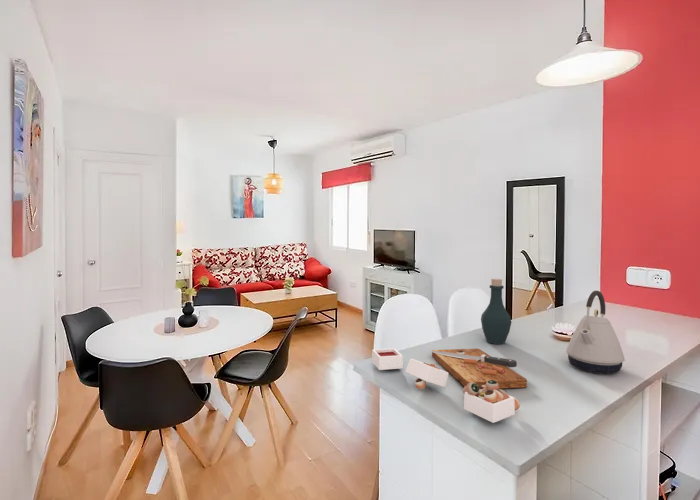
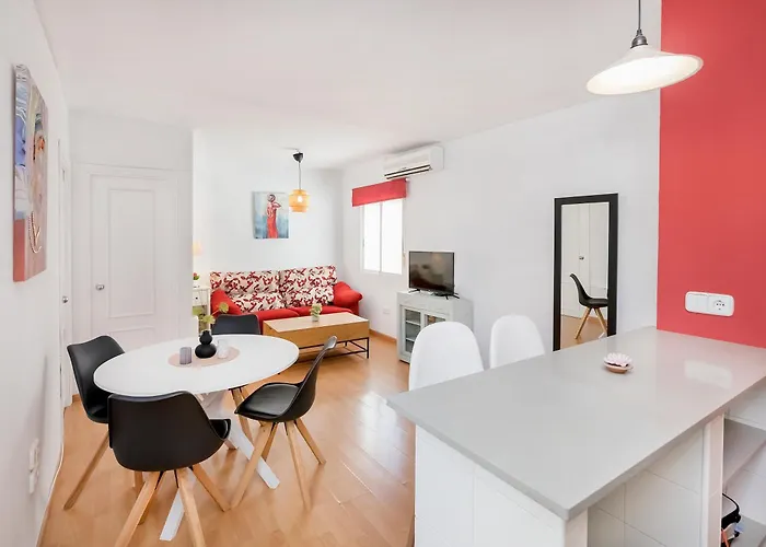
- bottle (496, 310)
- kettle (594, 329)
- cutting board (465, 362)
